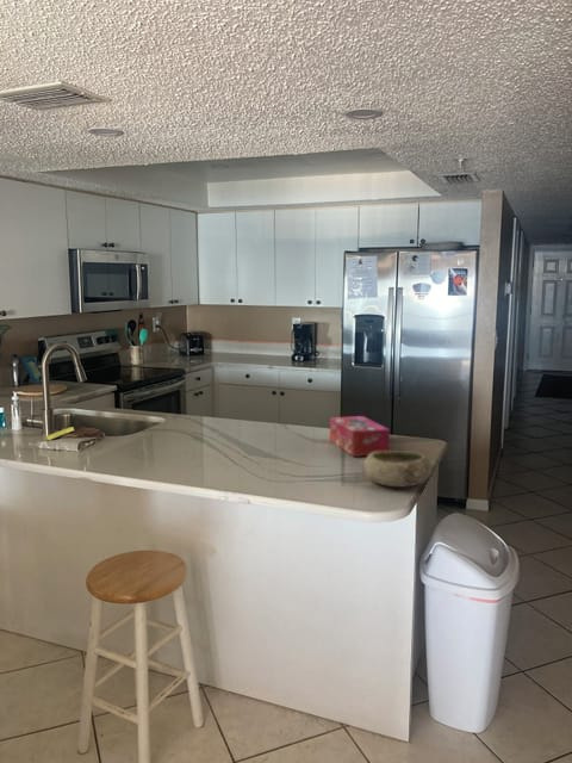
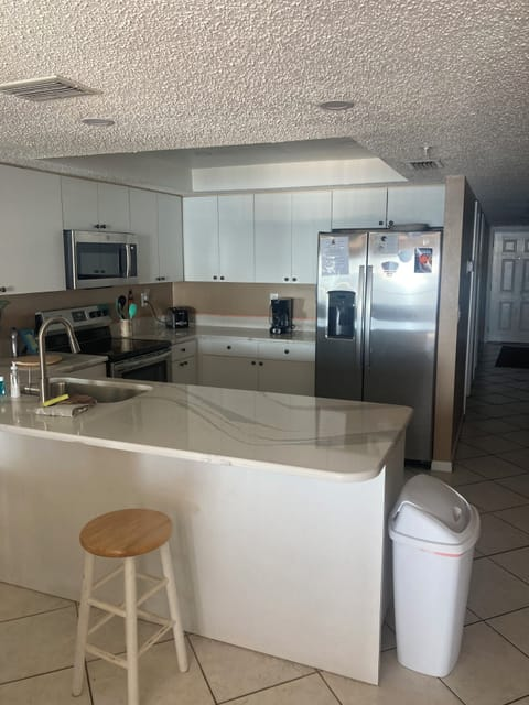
- tissue box (358, 434)
- bowl (396, 469)
